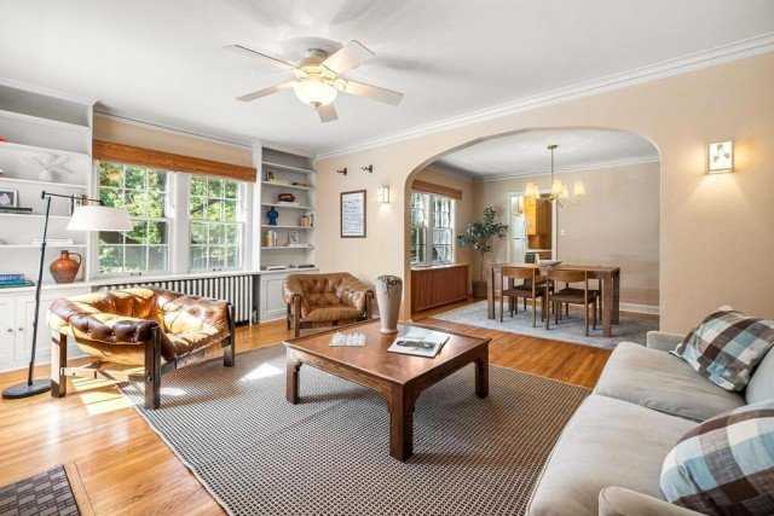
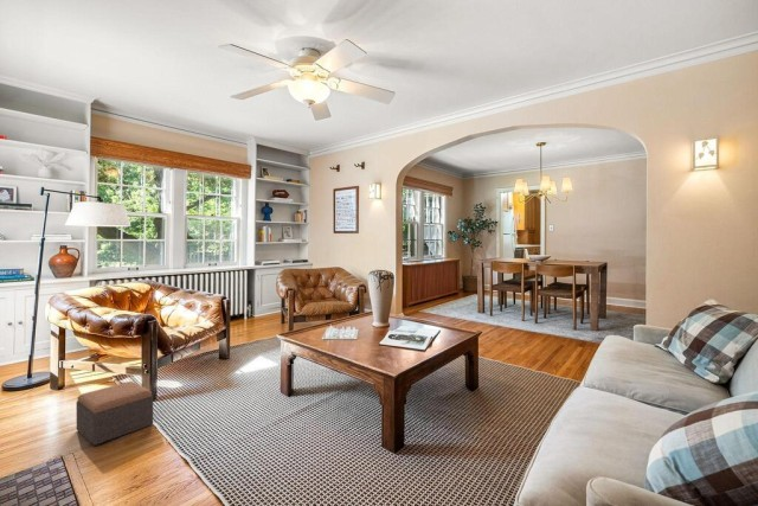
+ footstool (115, 409)
